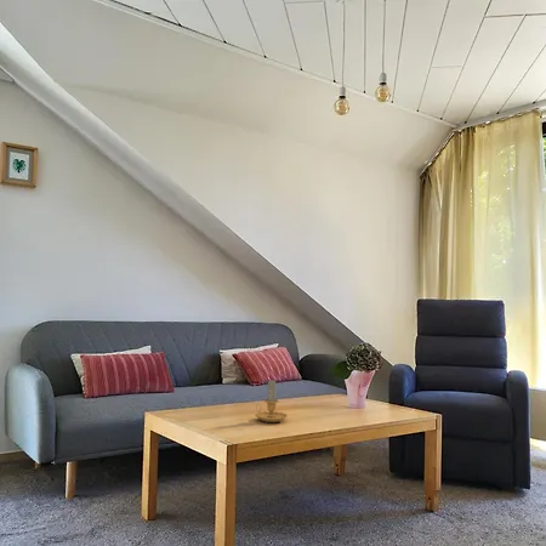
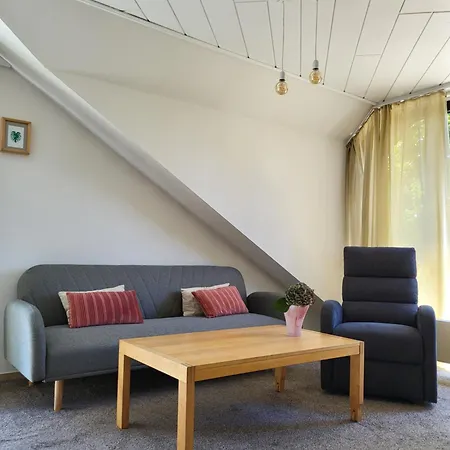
- candle (268, 398)
